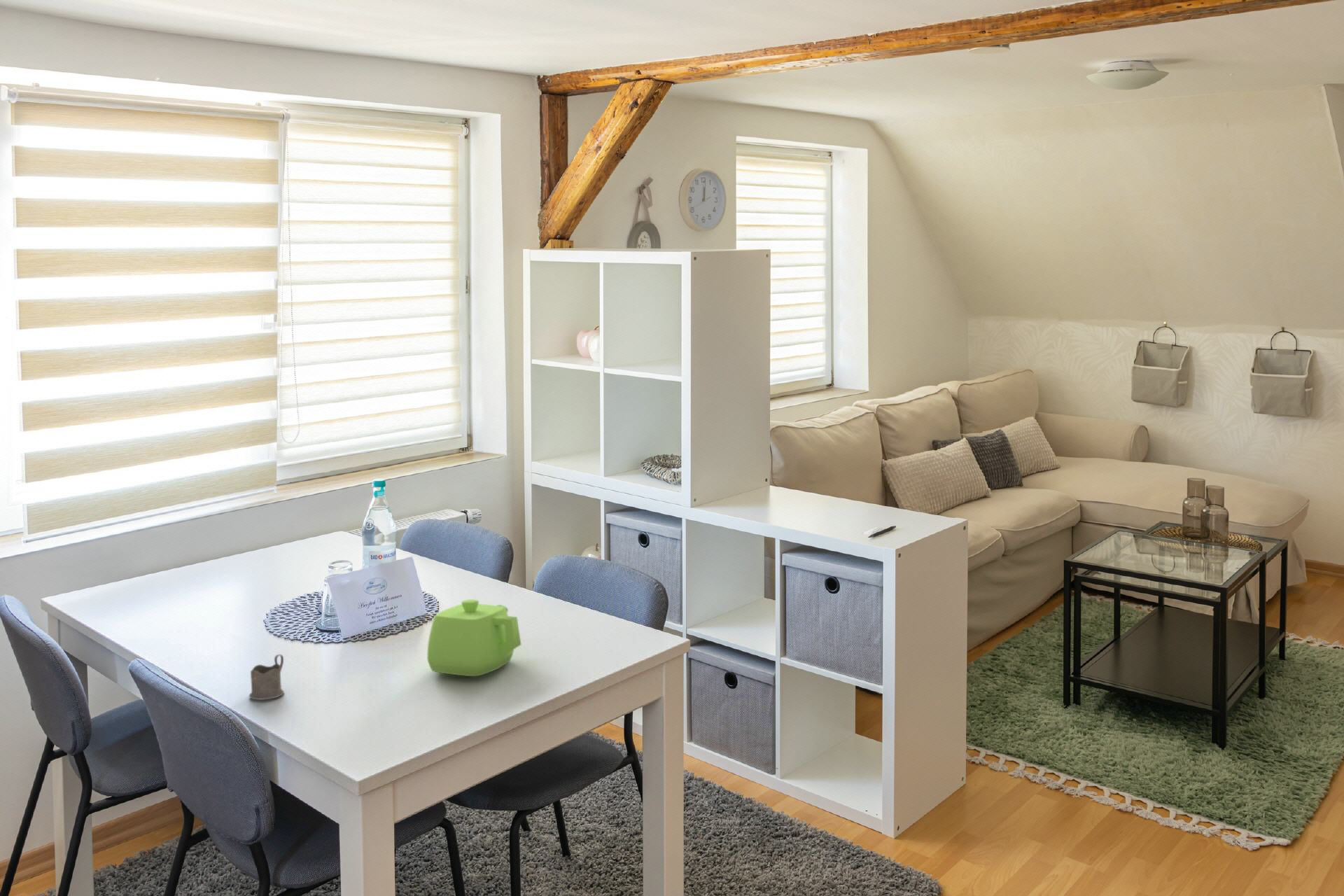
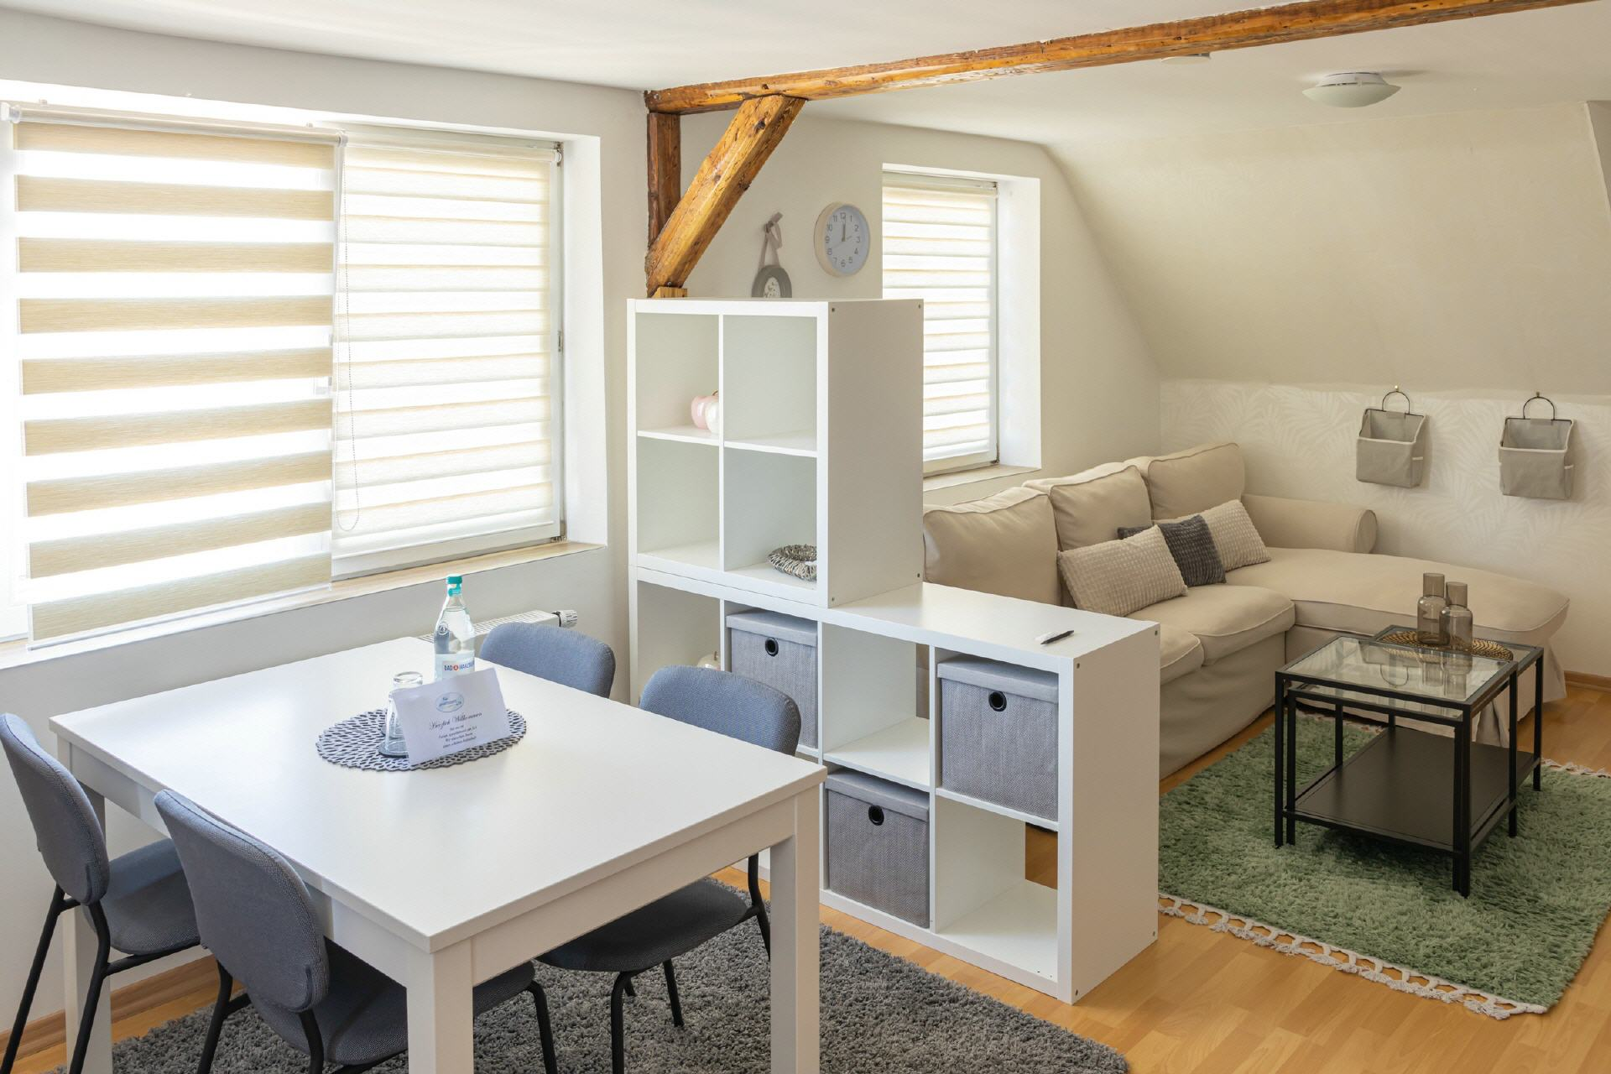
- tea glass holder (269, 671)
- teapot (486, 631)
